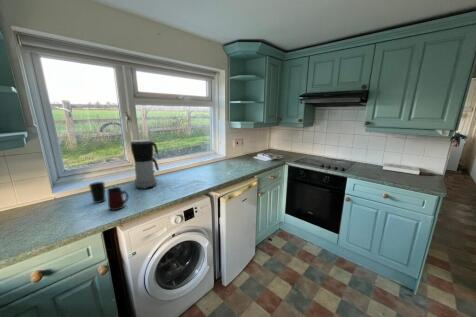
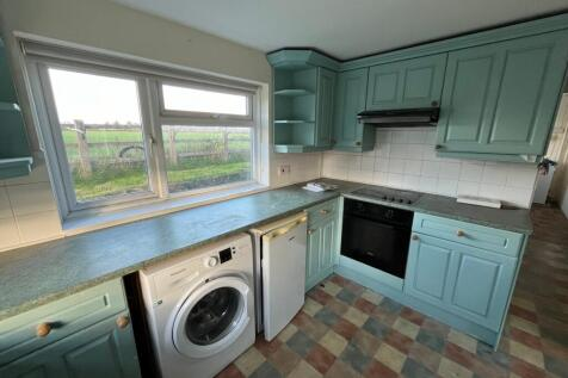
- coffee maker (146, 162)
- mug (118, 197)
- cup (98, 192)
